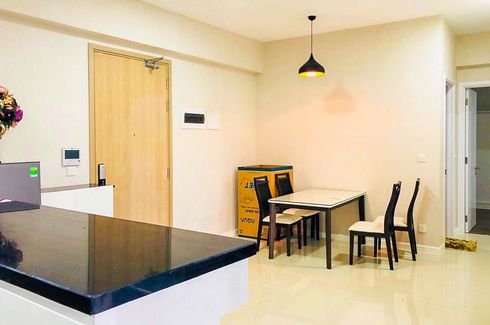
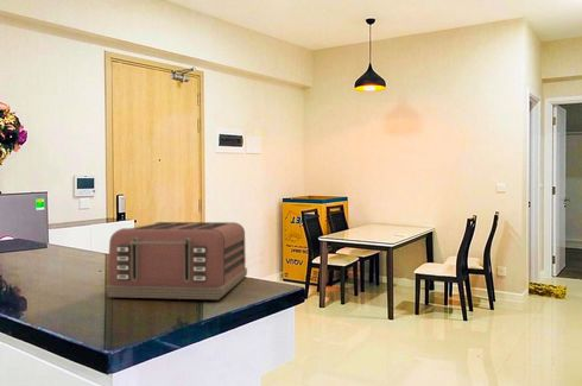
+ toaster (181, 257)
